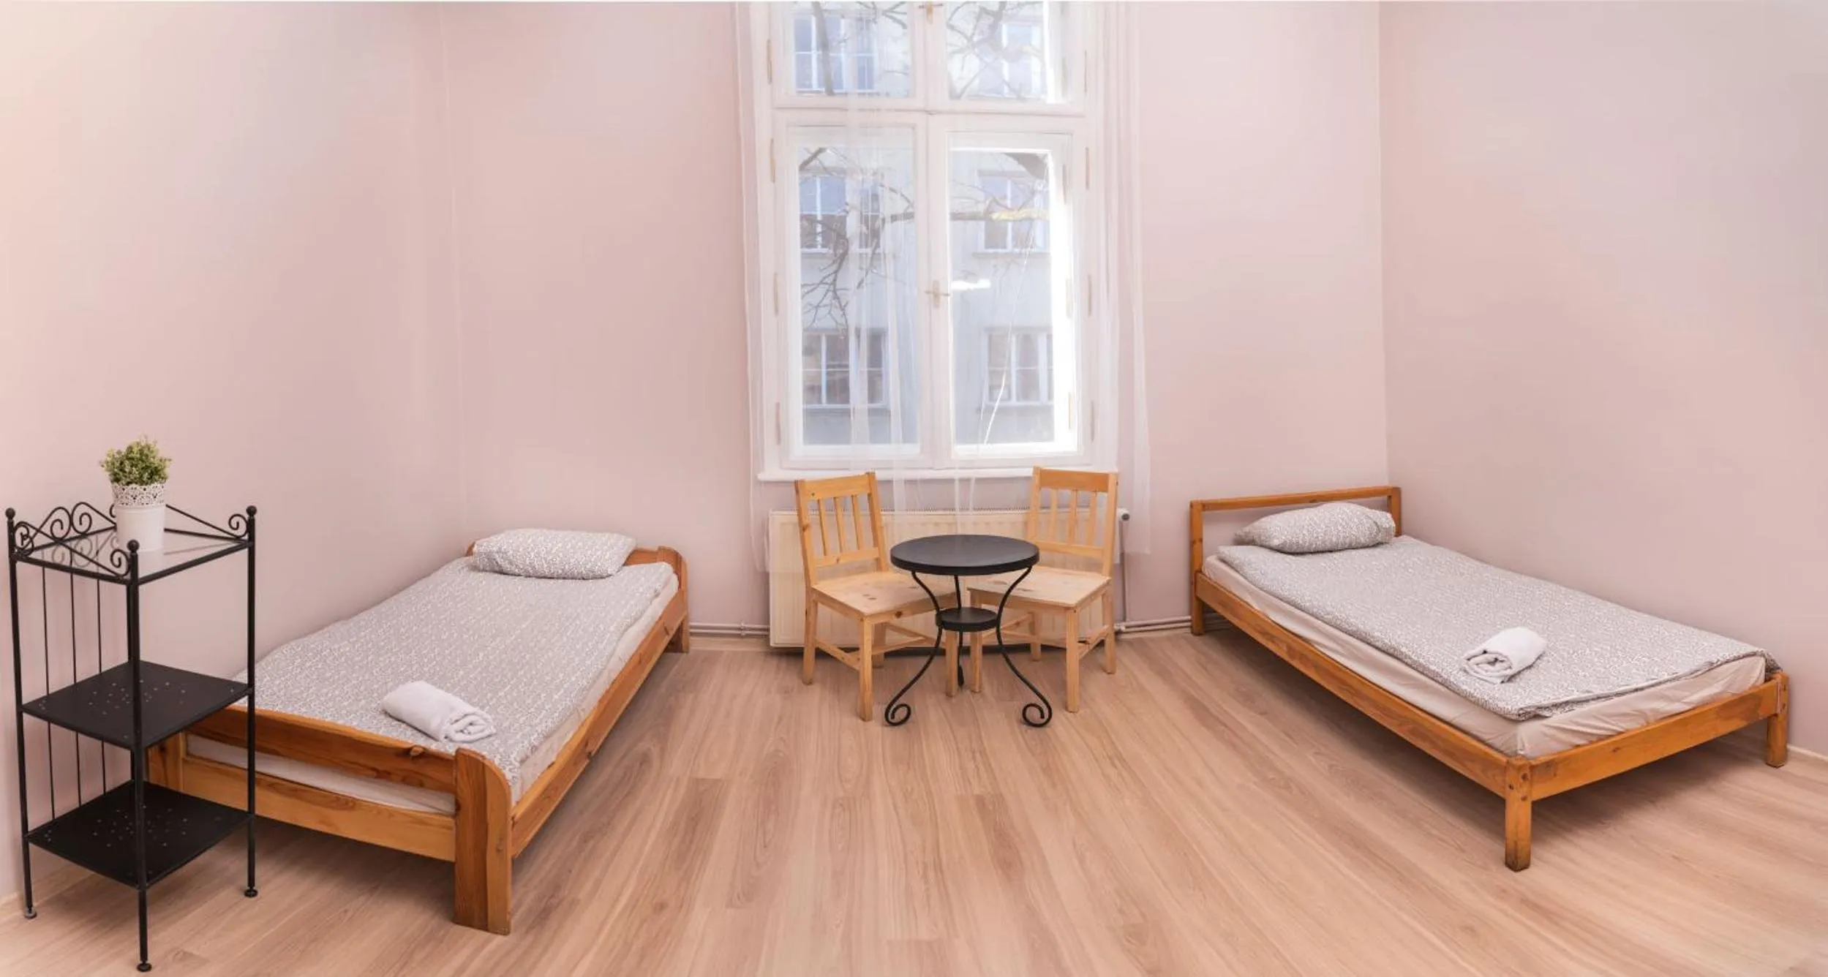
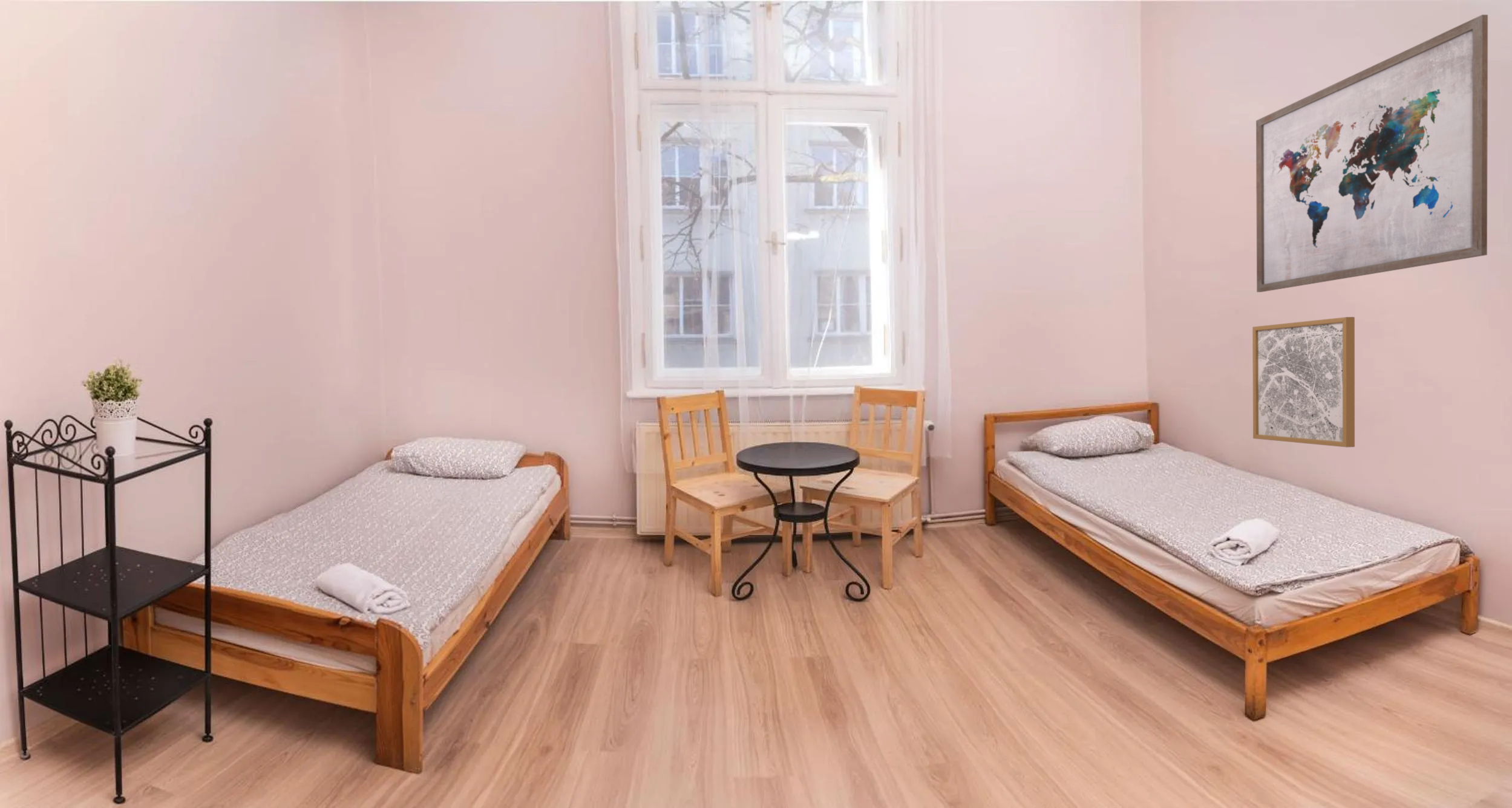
+ wall art (1300, 382)
+ wall art (1352, 177)
